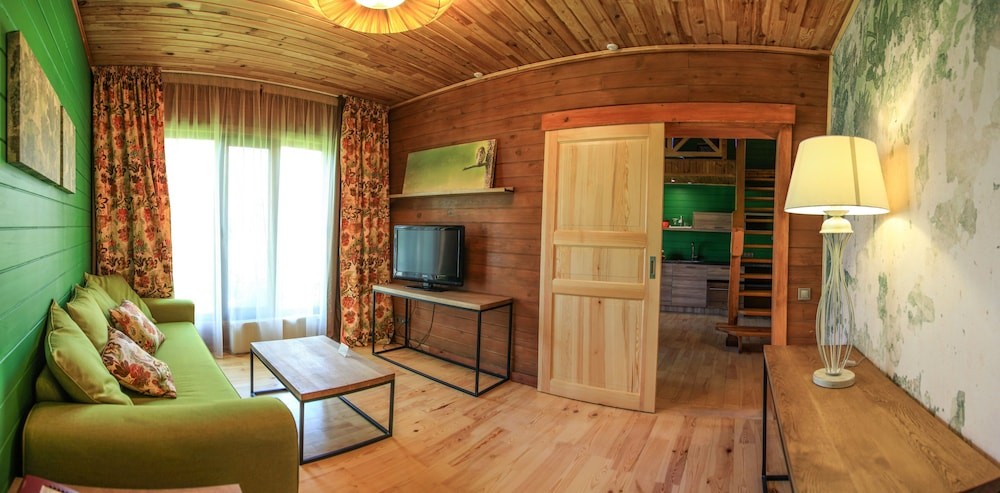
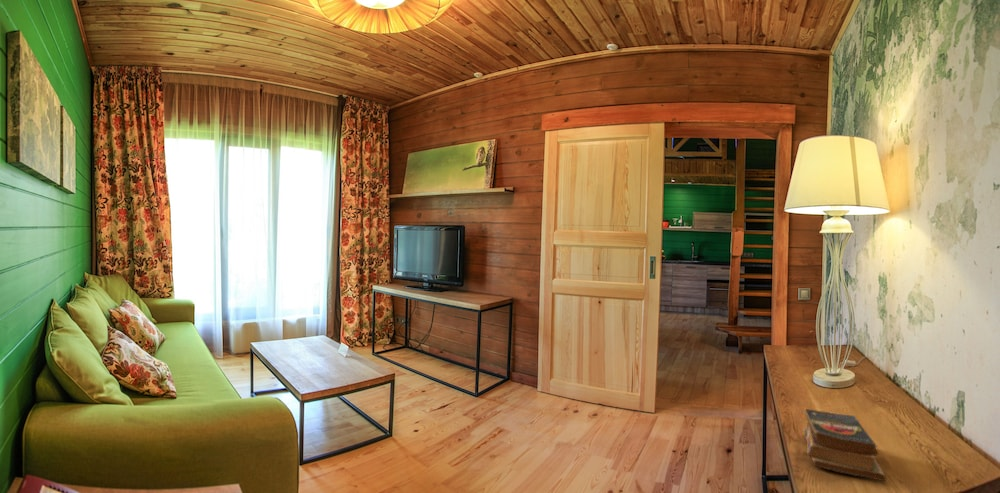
+ books (841, 440)
